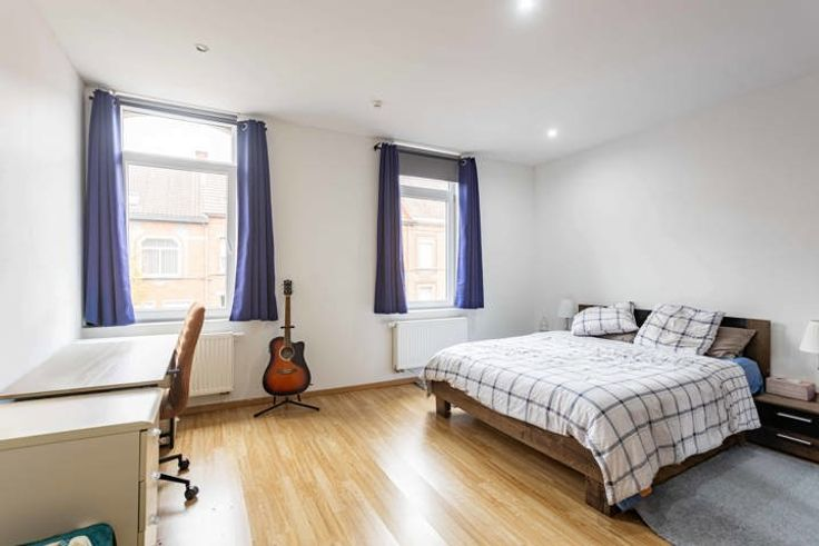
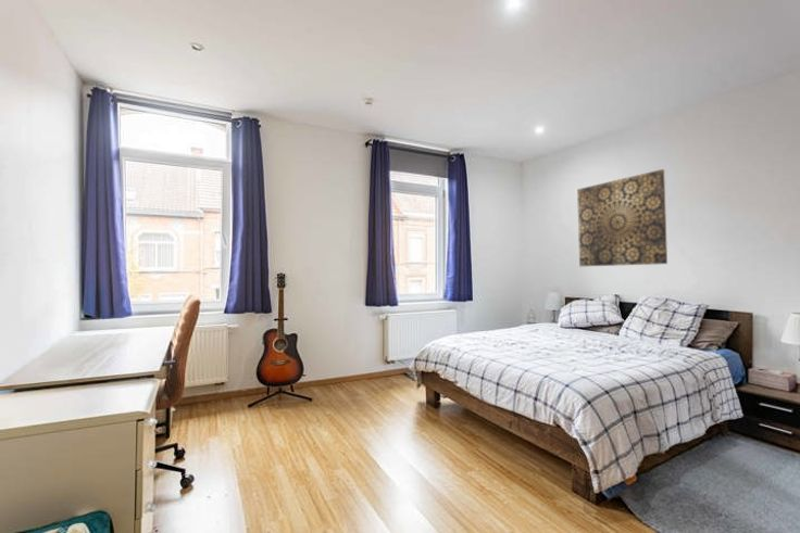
+ wall art (617, 223)
